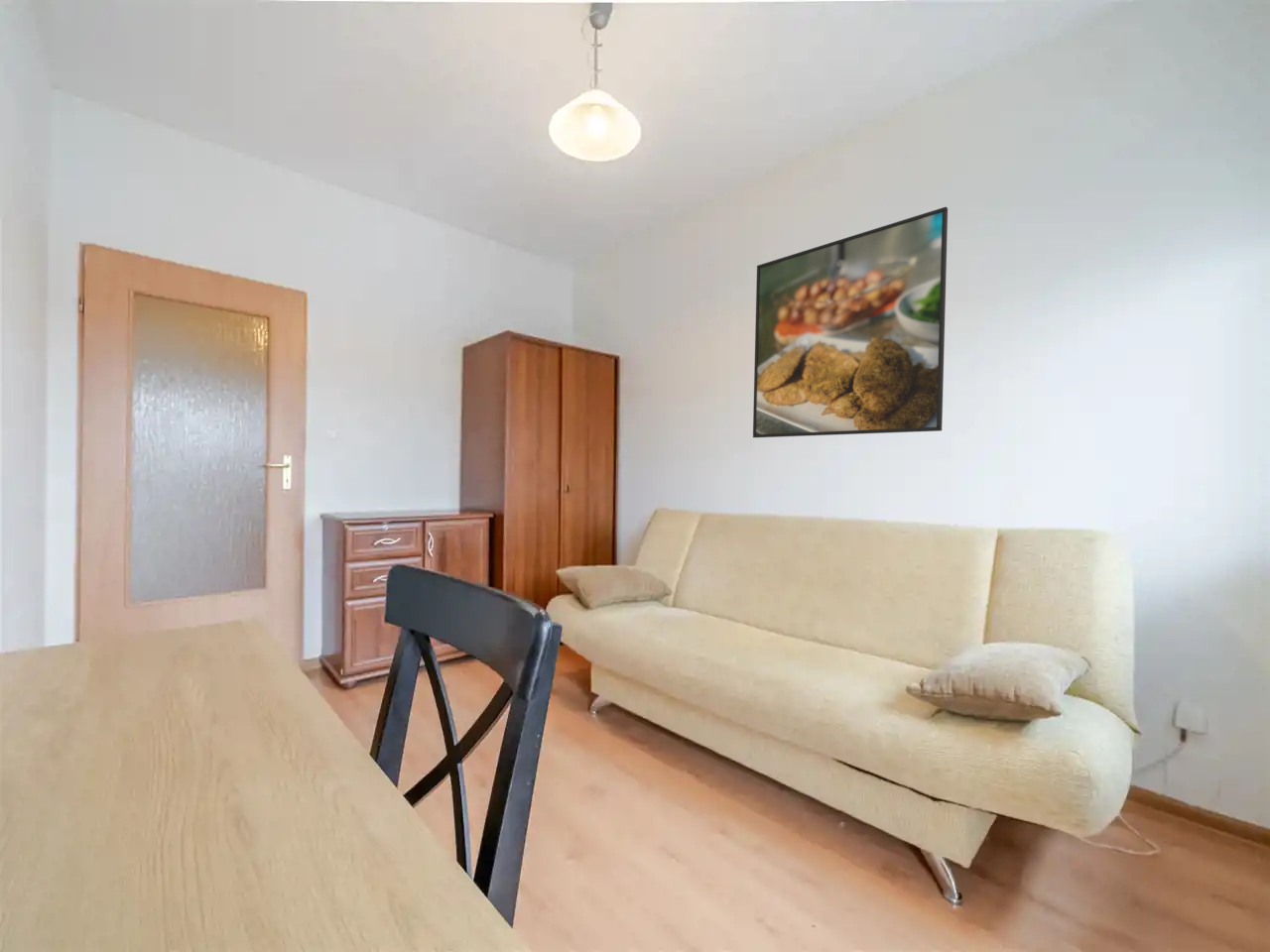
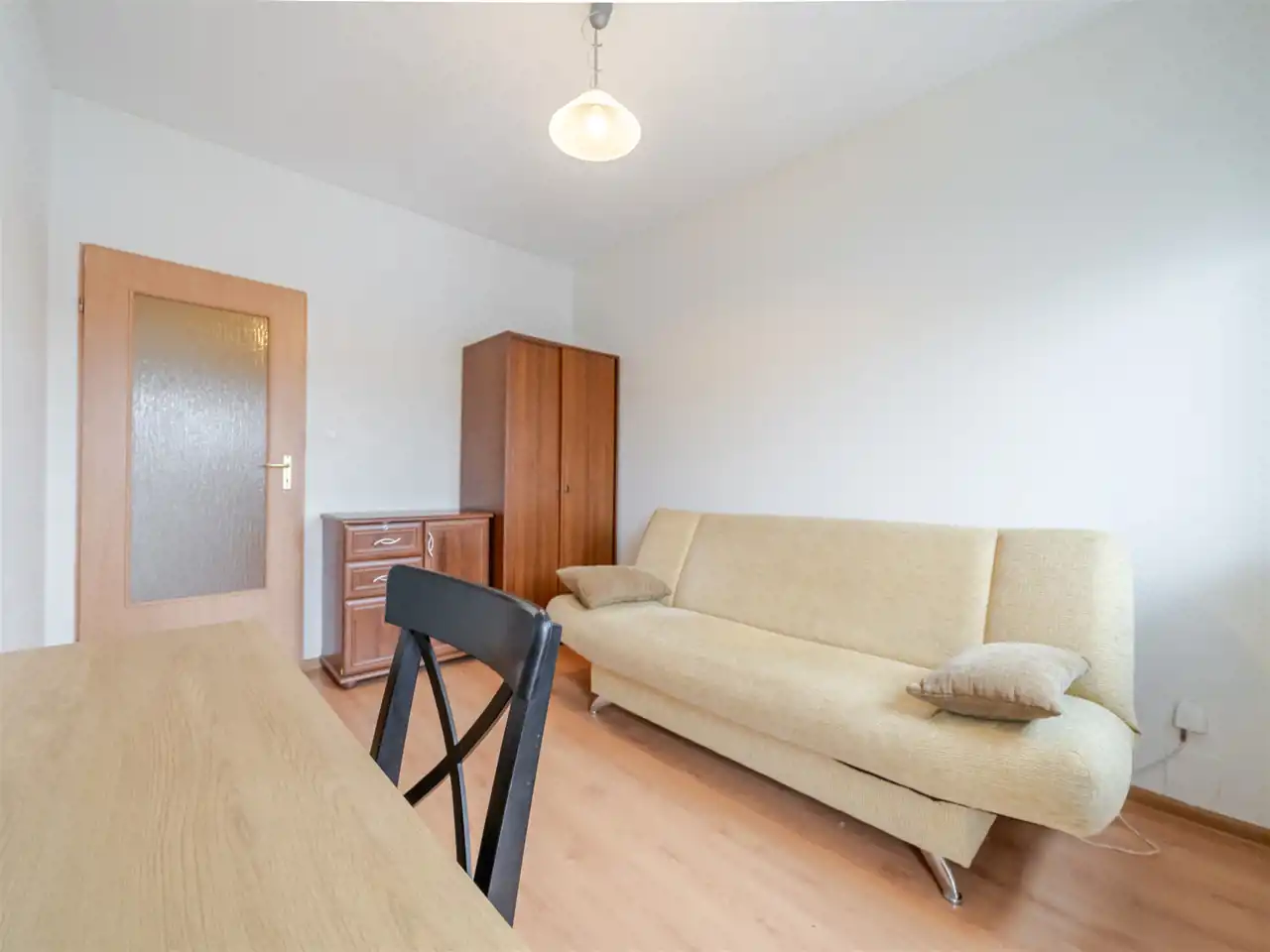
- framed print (837, 337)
